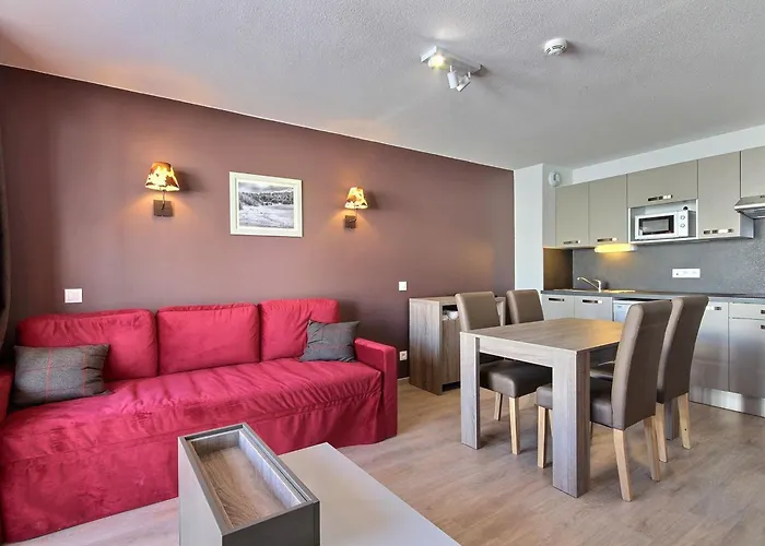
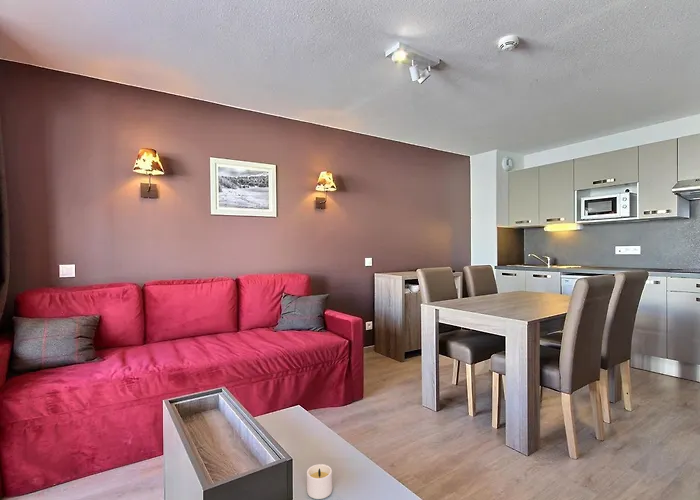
+ candle (316, 476)
